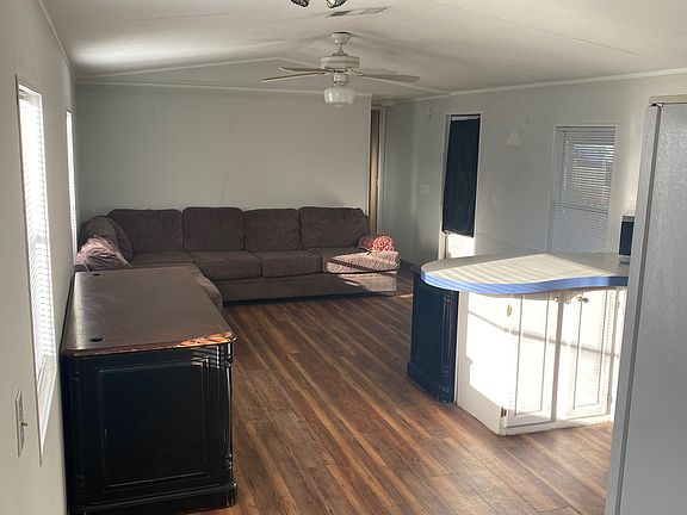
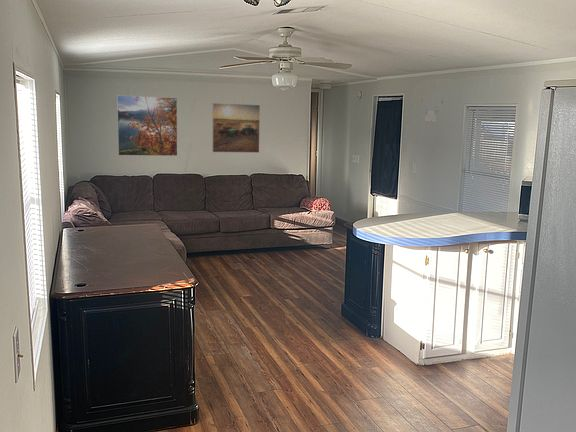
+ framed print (236, 128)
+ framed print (147, 126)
